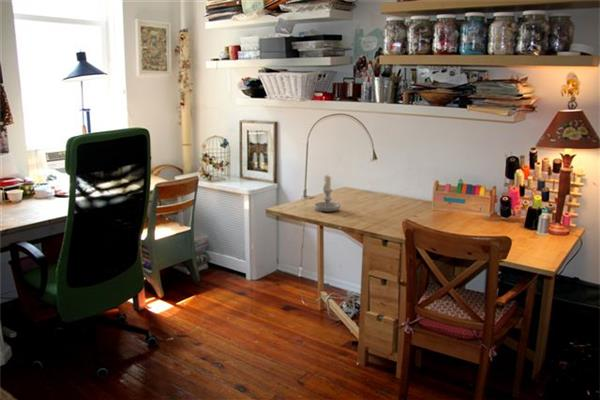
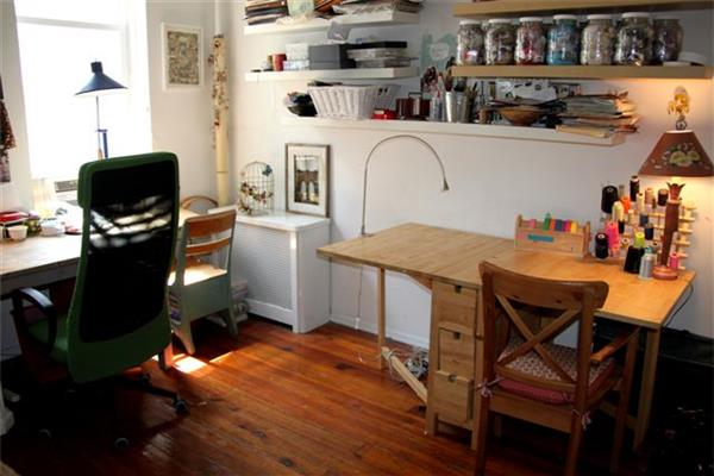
- candle (327, 192)
